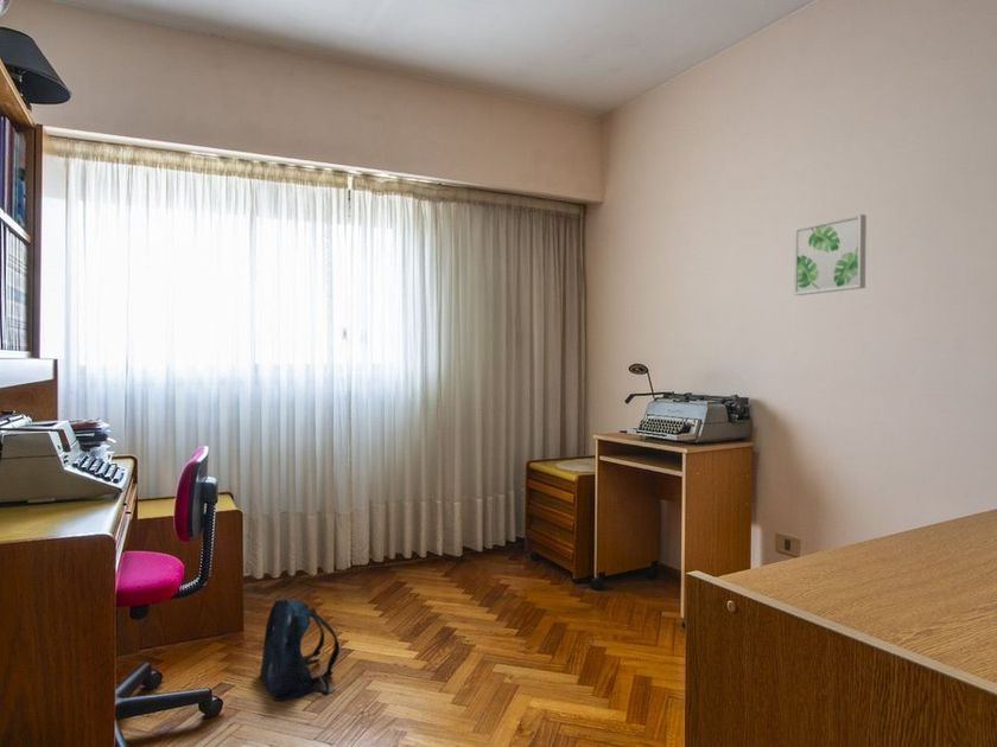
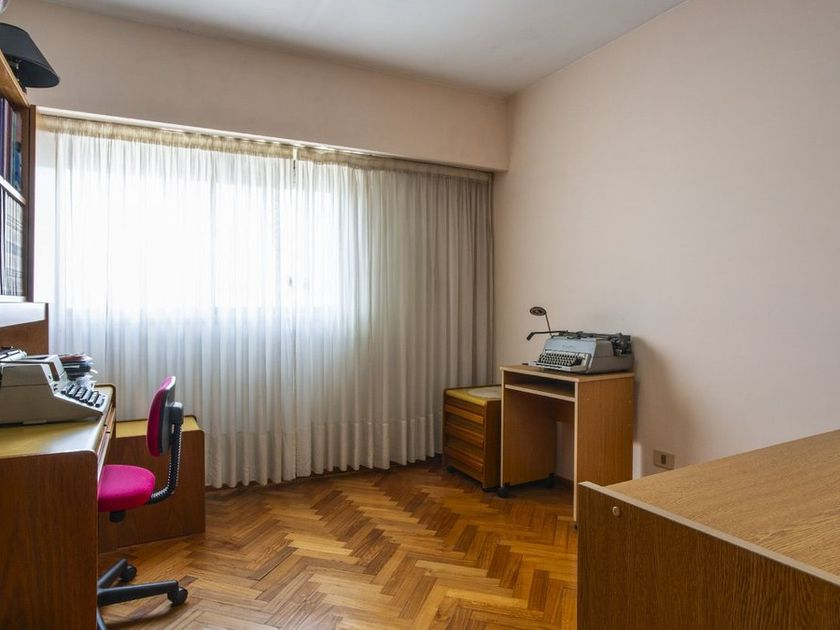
- wall art (827, 256)
- backpack (299, 637)
